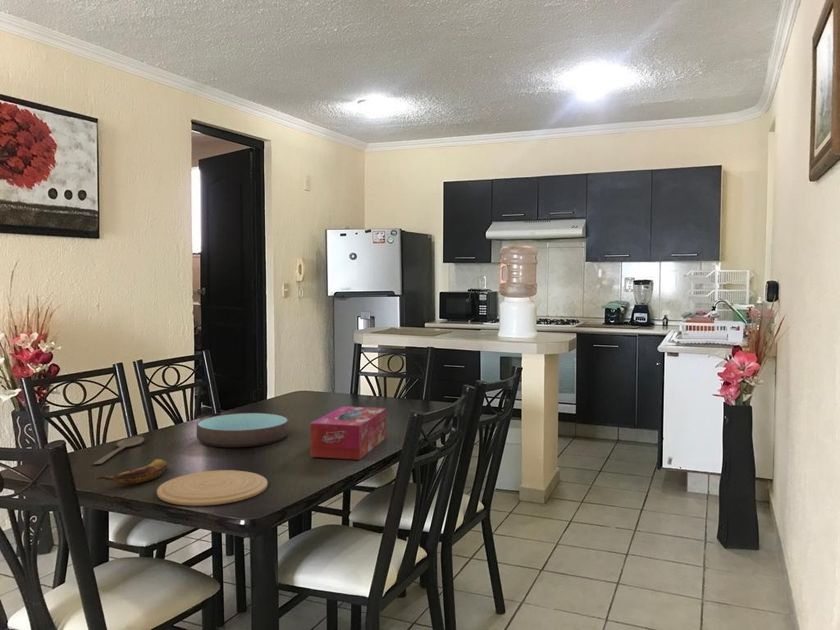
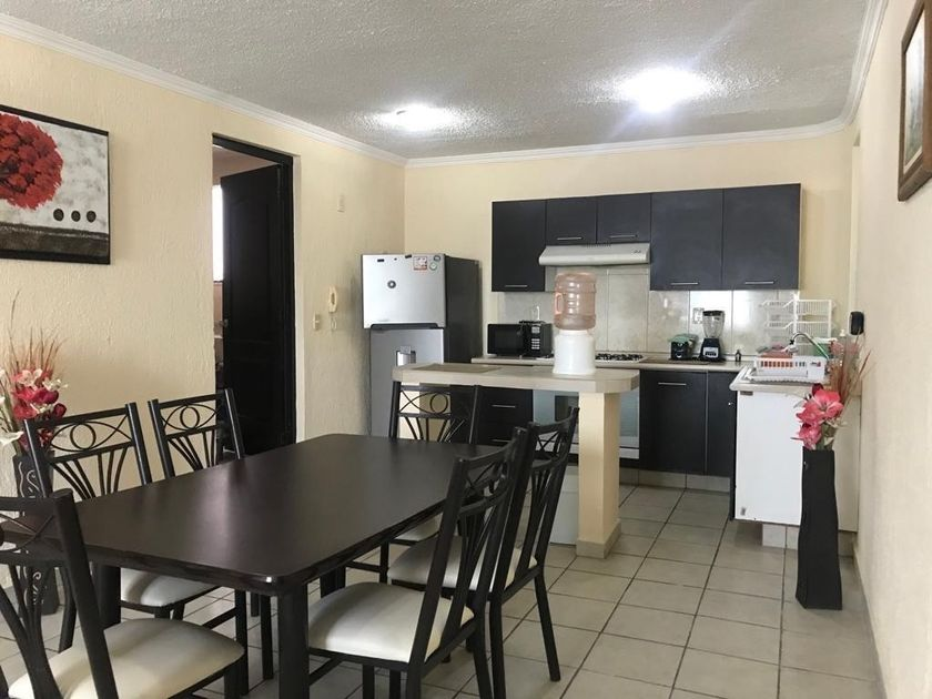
- banana (140, 470)
- wooden spoon (118, 449)
- plate (213, 485)
- bowl (243, 429)
- tissue box (350, 430)
